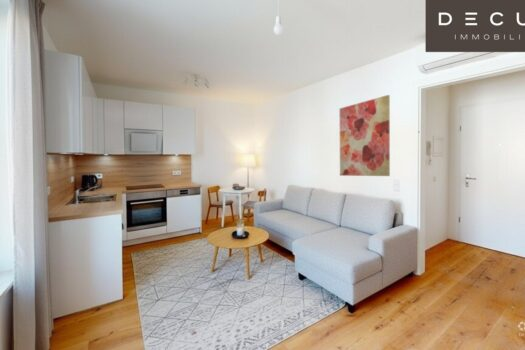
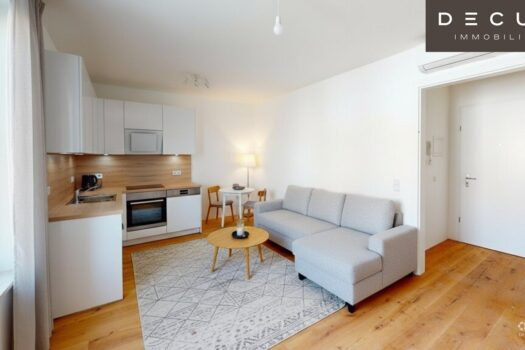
- wall art (362, 139)
